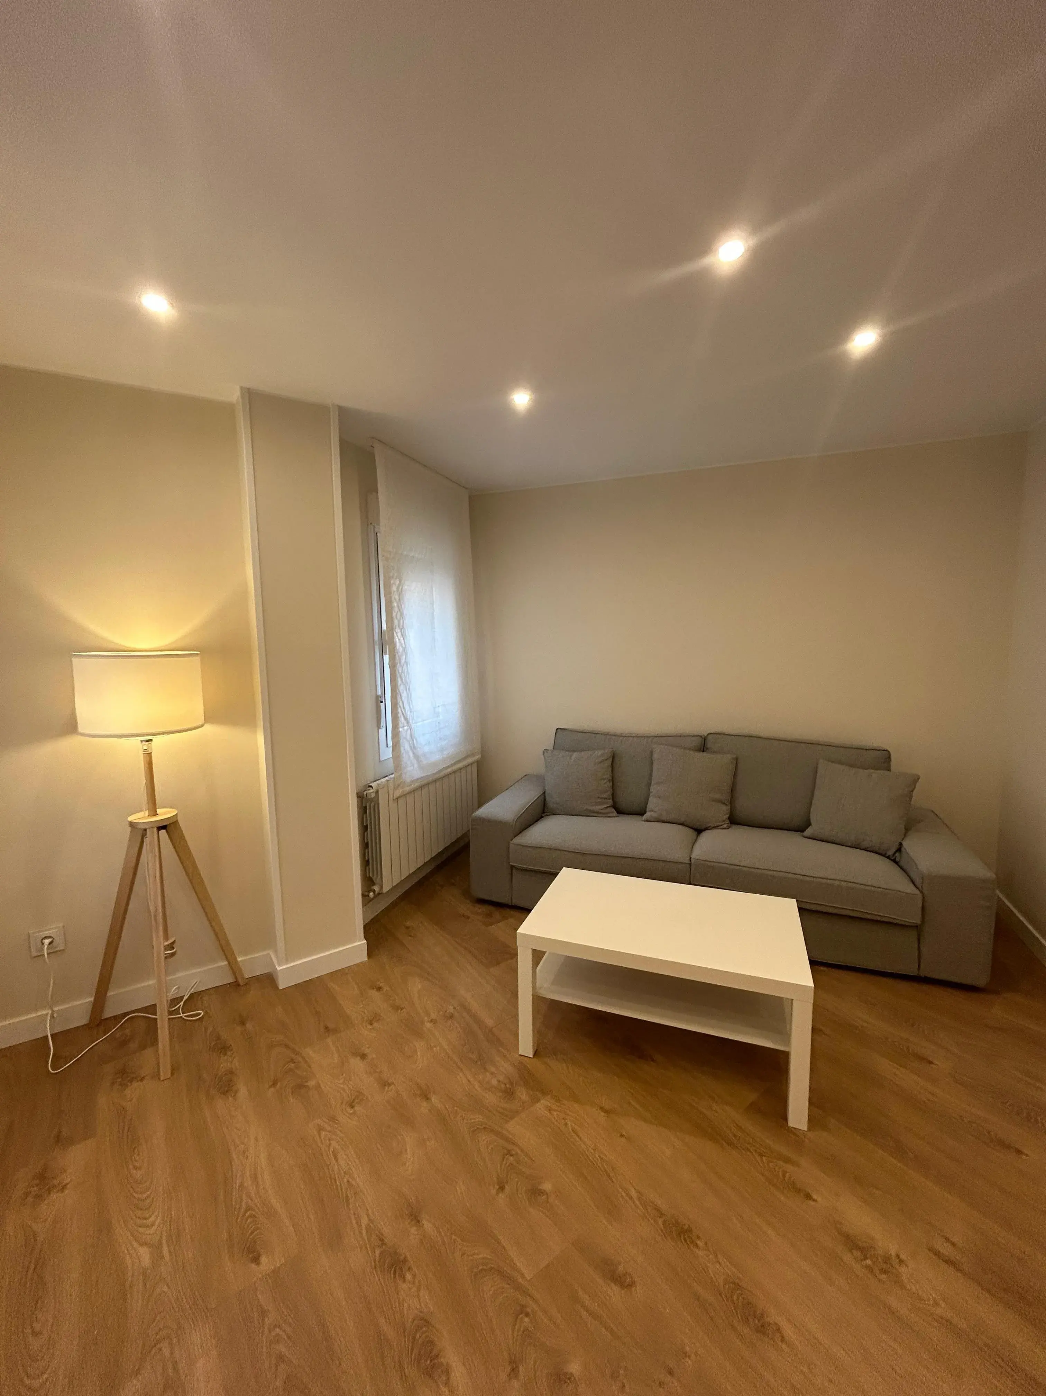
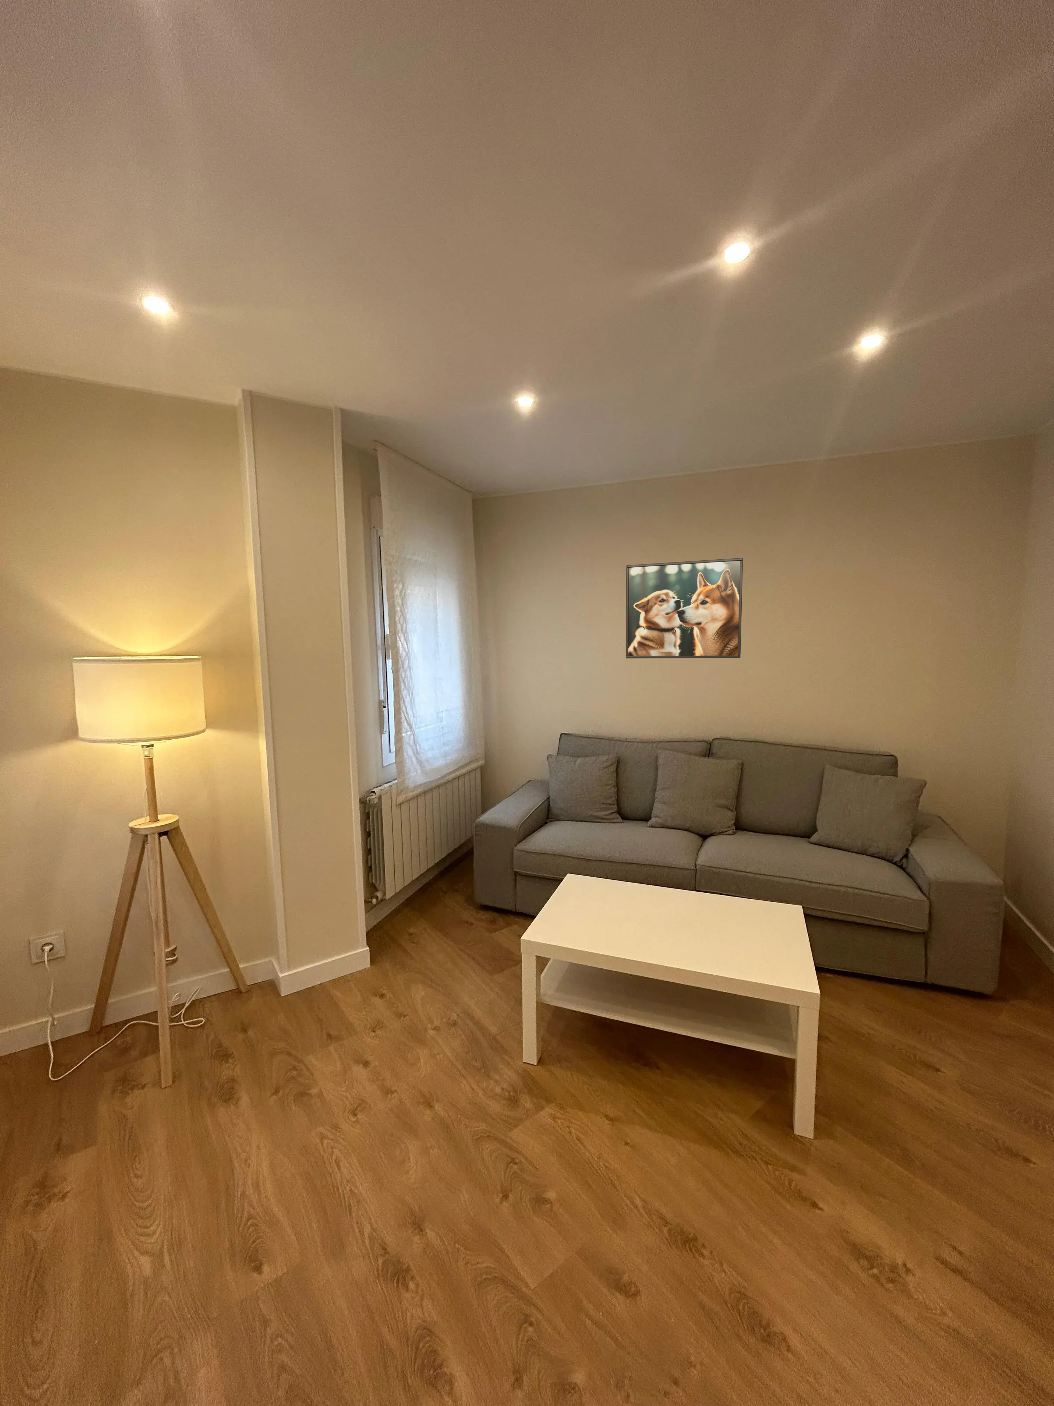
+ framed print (682, 610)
